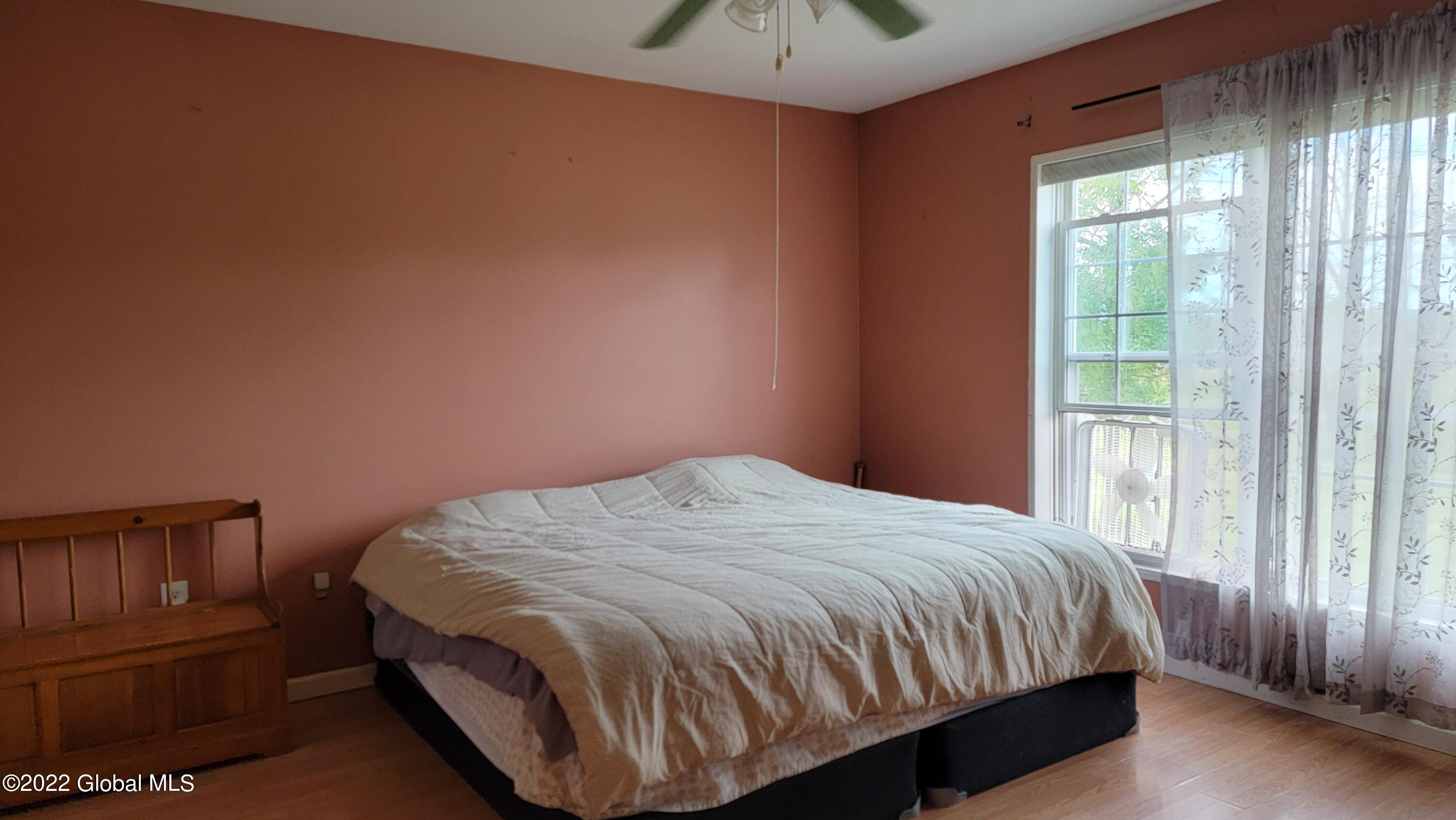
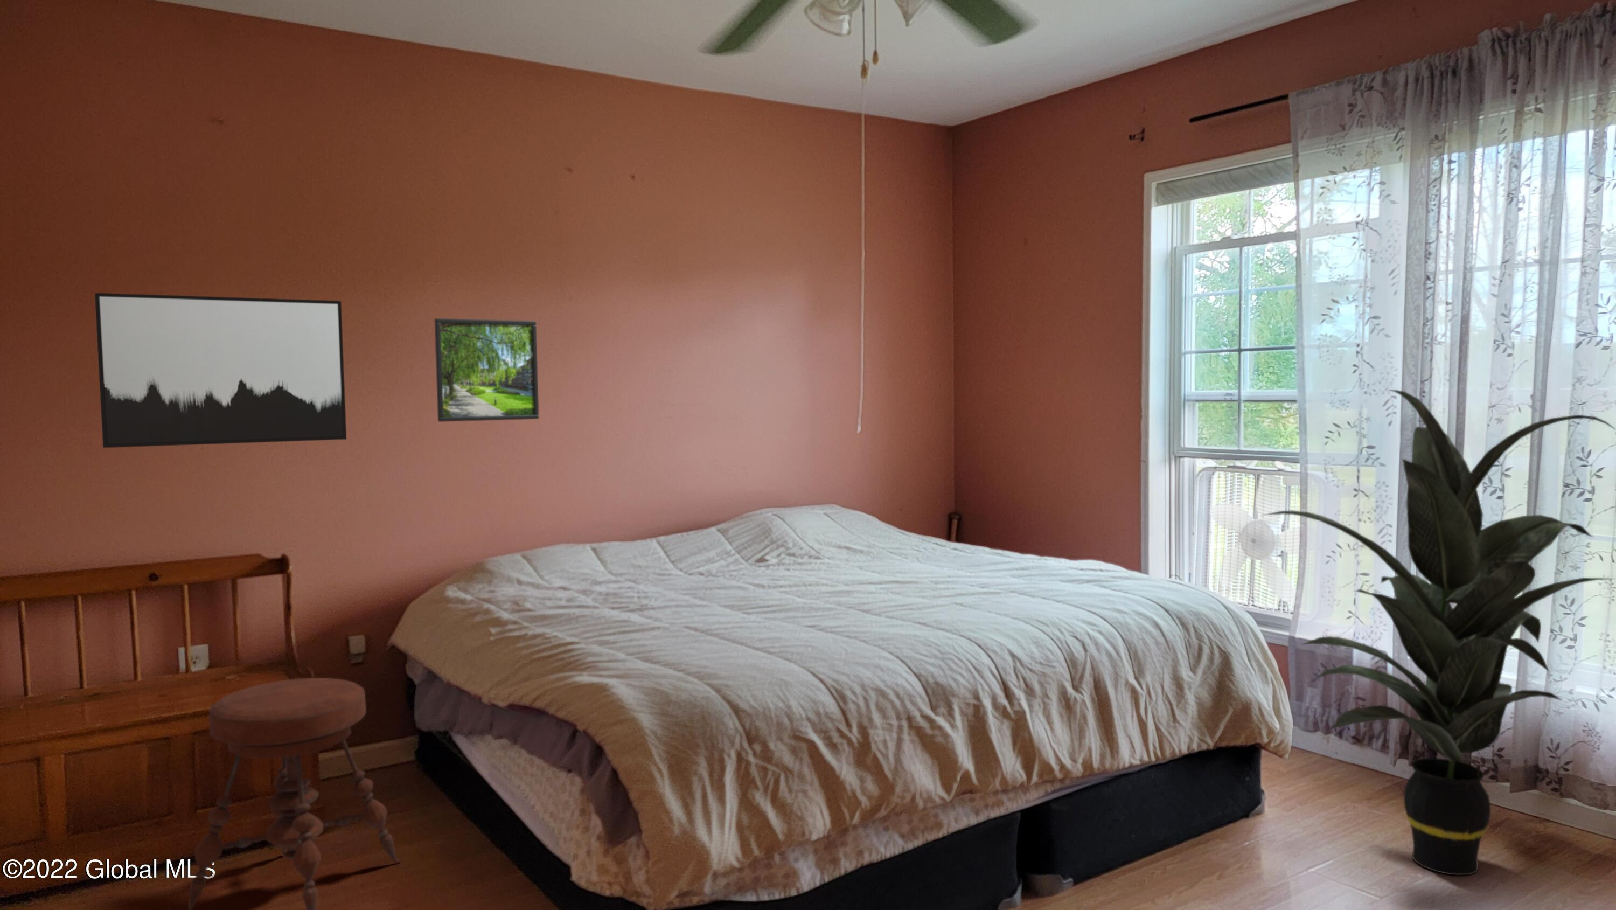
+ stool (293, 789)
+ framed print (488, 371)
+ indoor plant (1440, 625)
+ wall art (228, 371)
